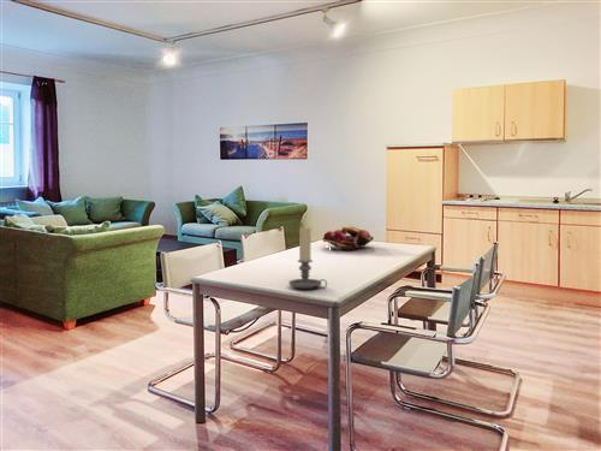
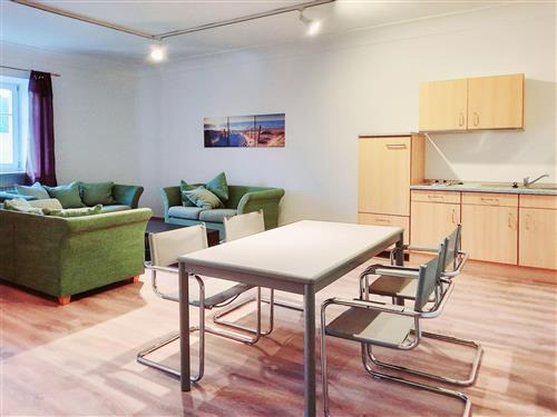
- fruit basket (347, 237)
- candle holder (308, 256)
